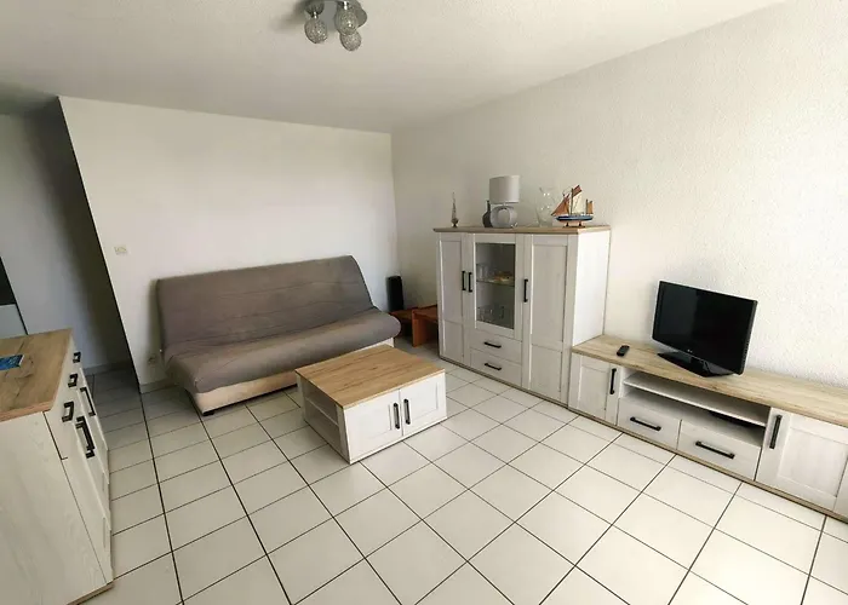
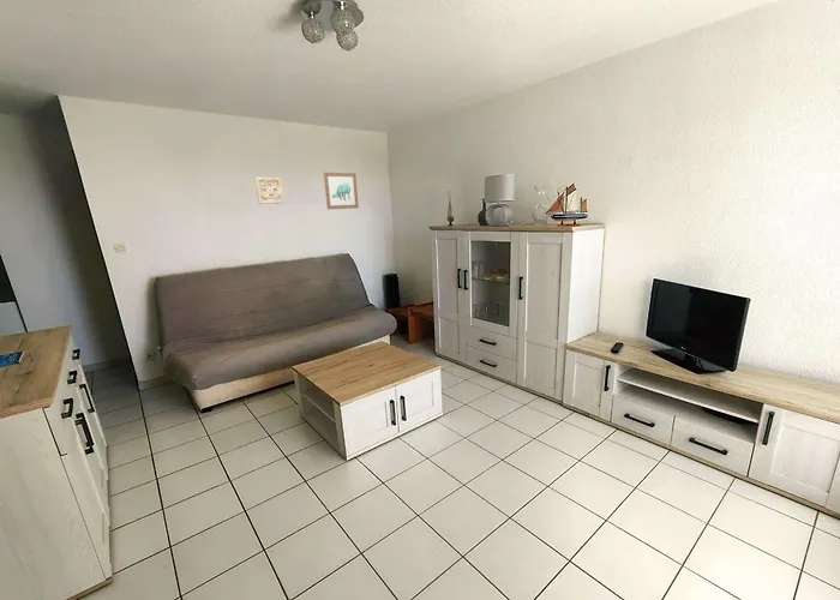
+ wall ornament (269, 191)
+ wall art (341, 191)
